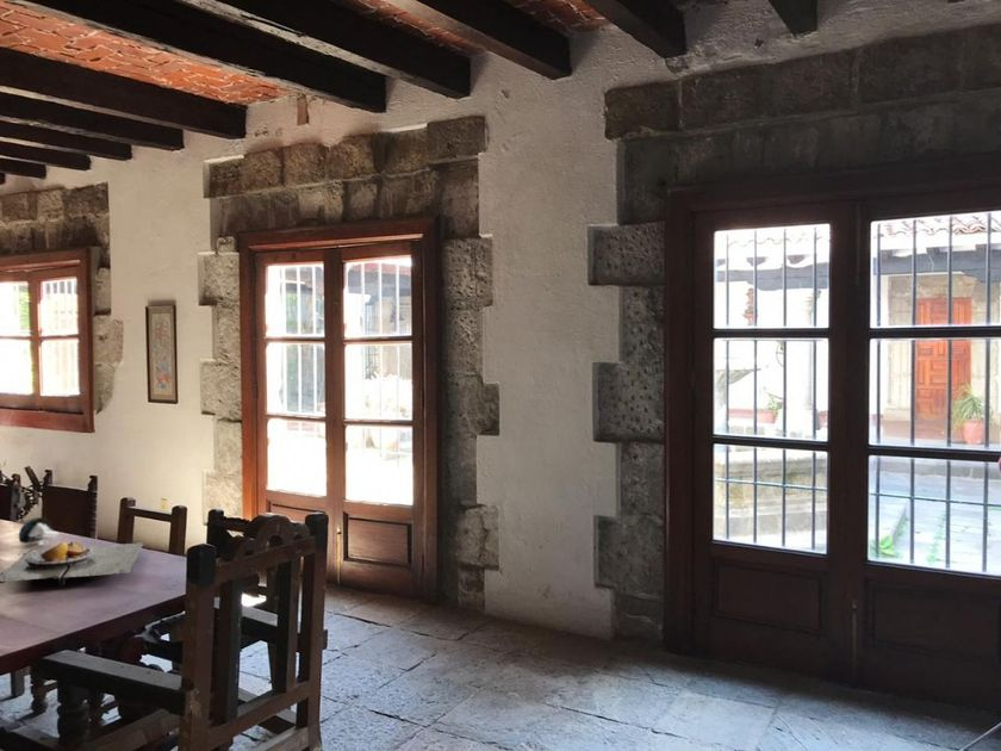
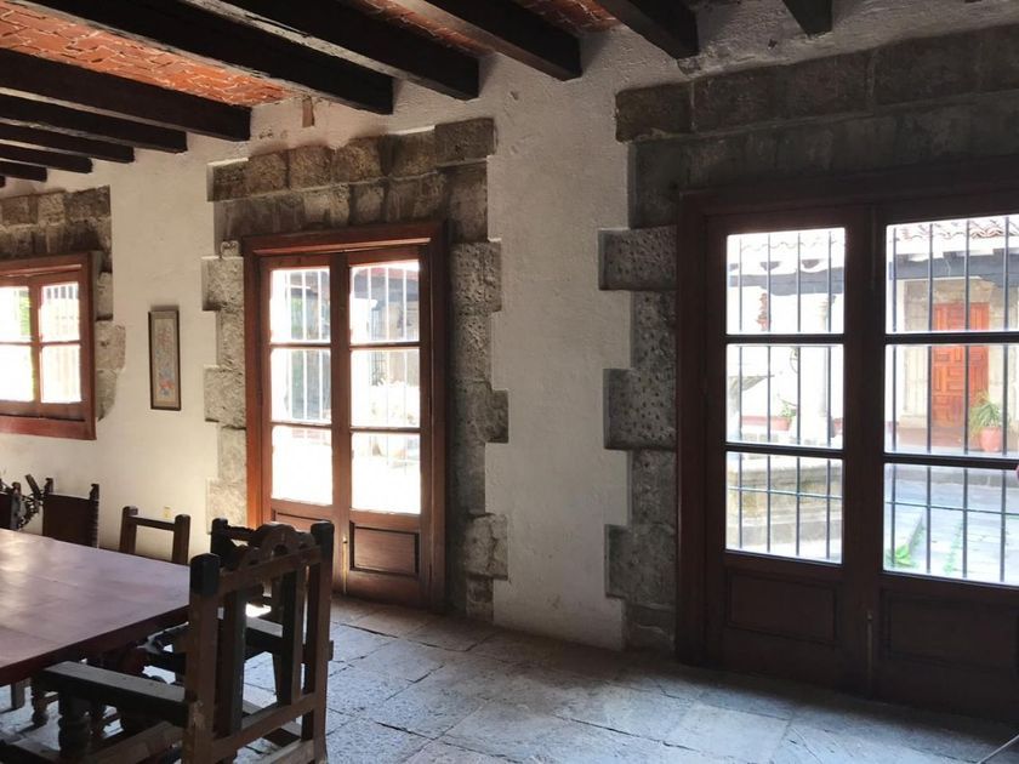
- plate (73, 554)
- decorative egg (39, 530)
